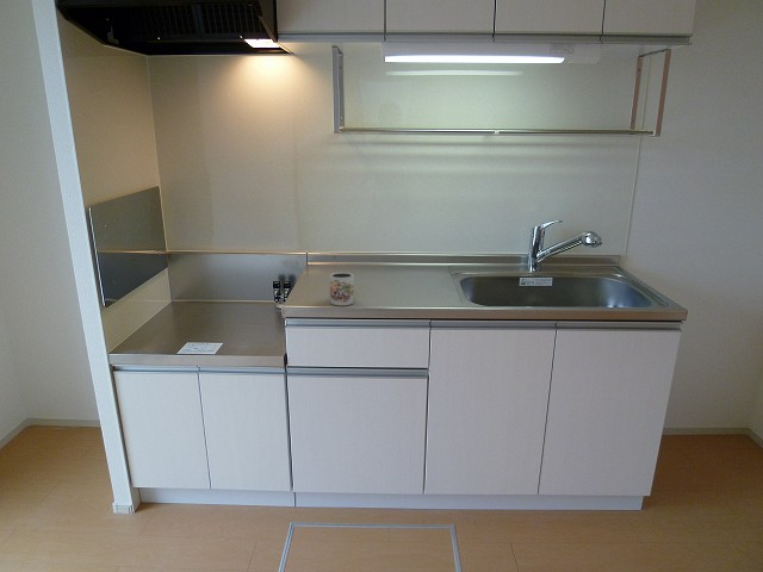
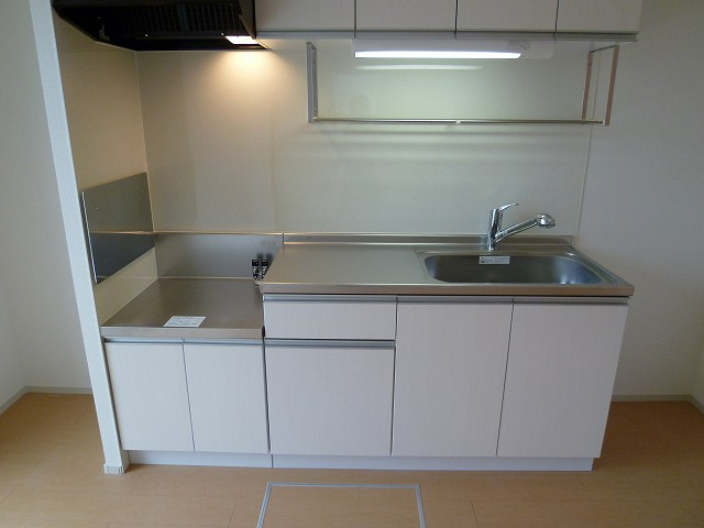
- mug (342, 287)
